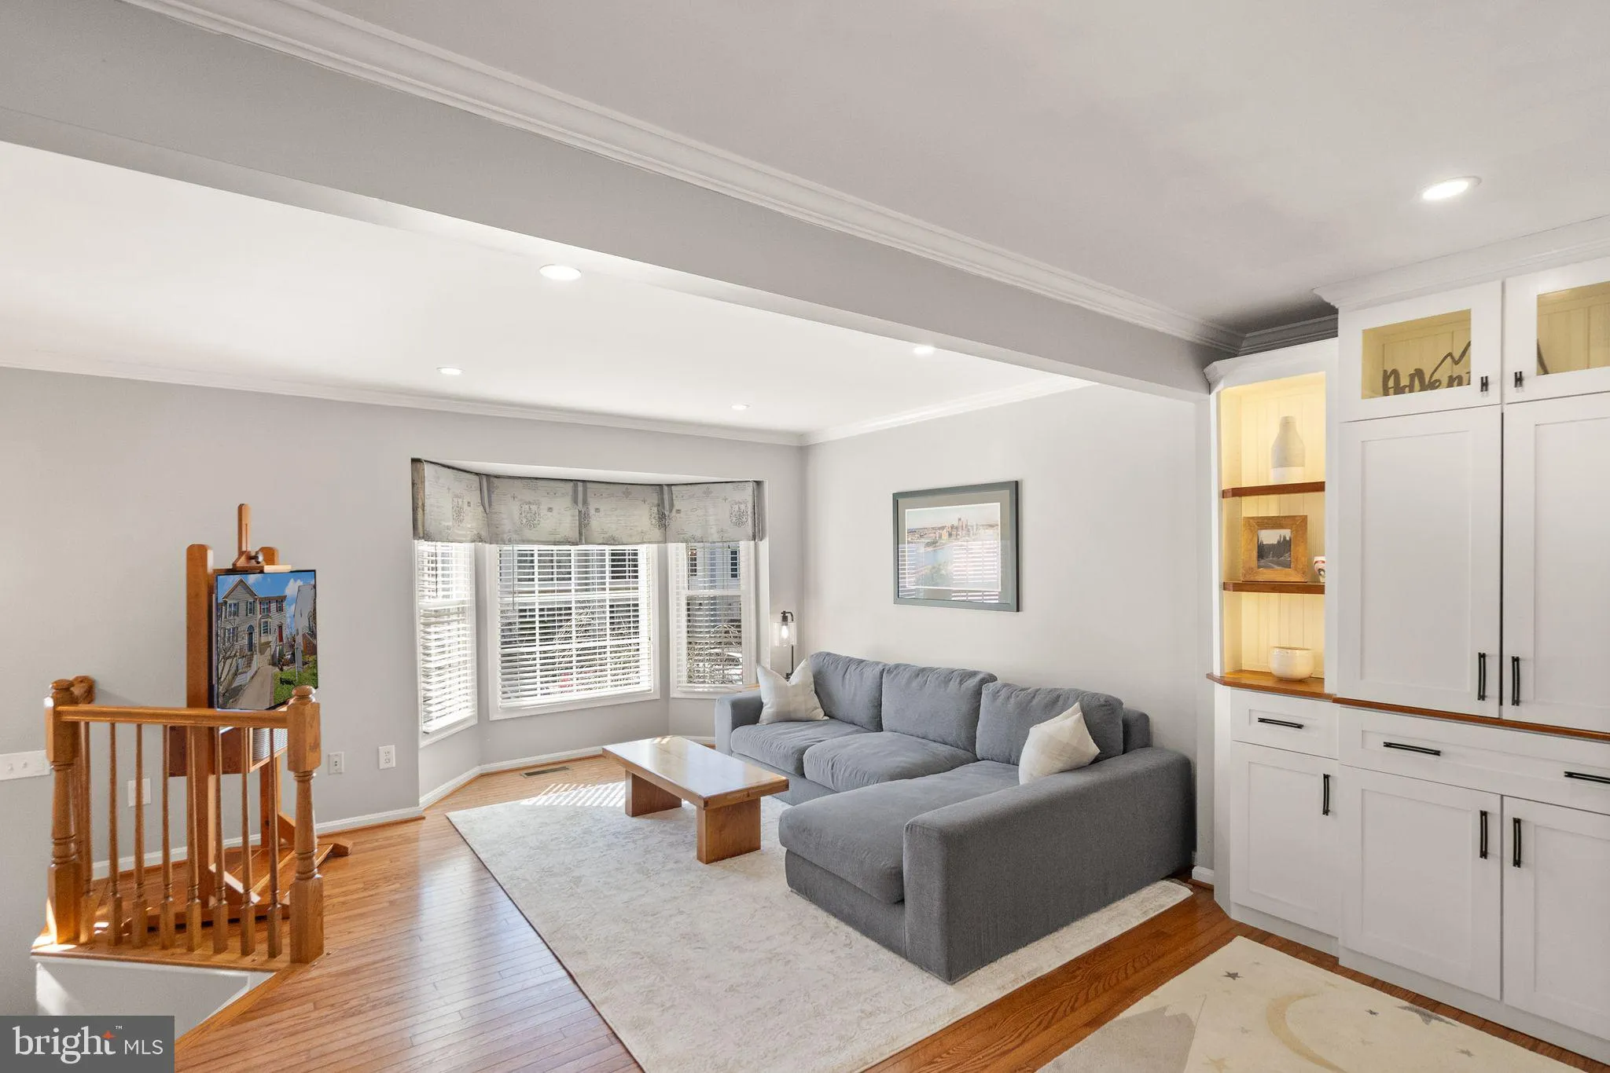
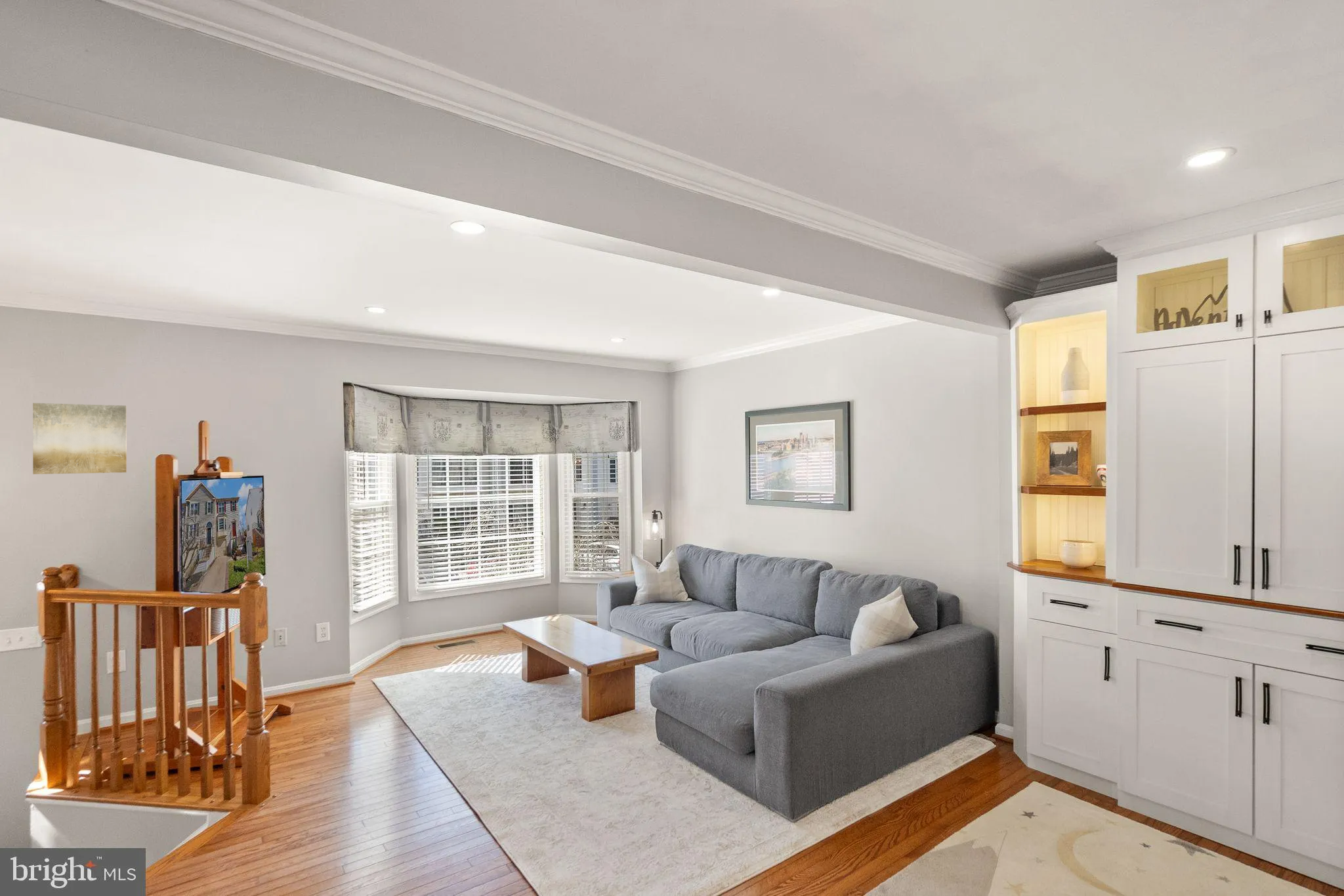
+ wall art (81, 439)
